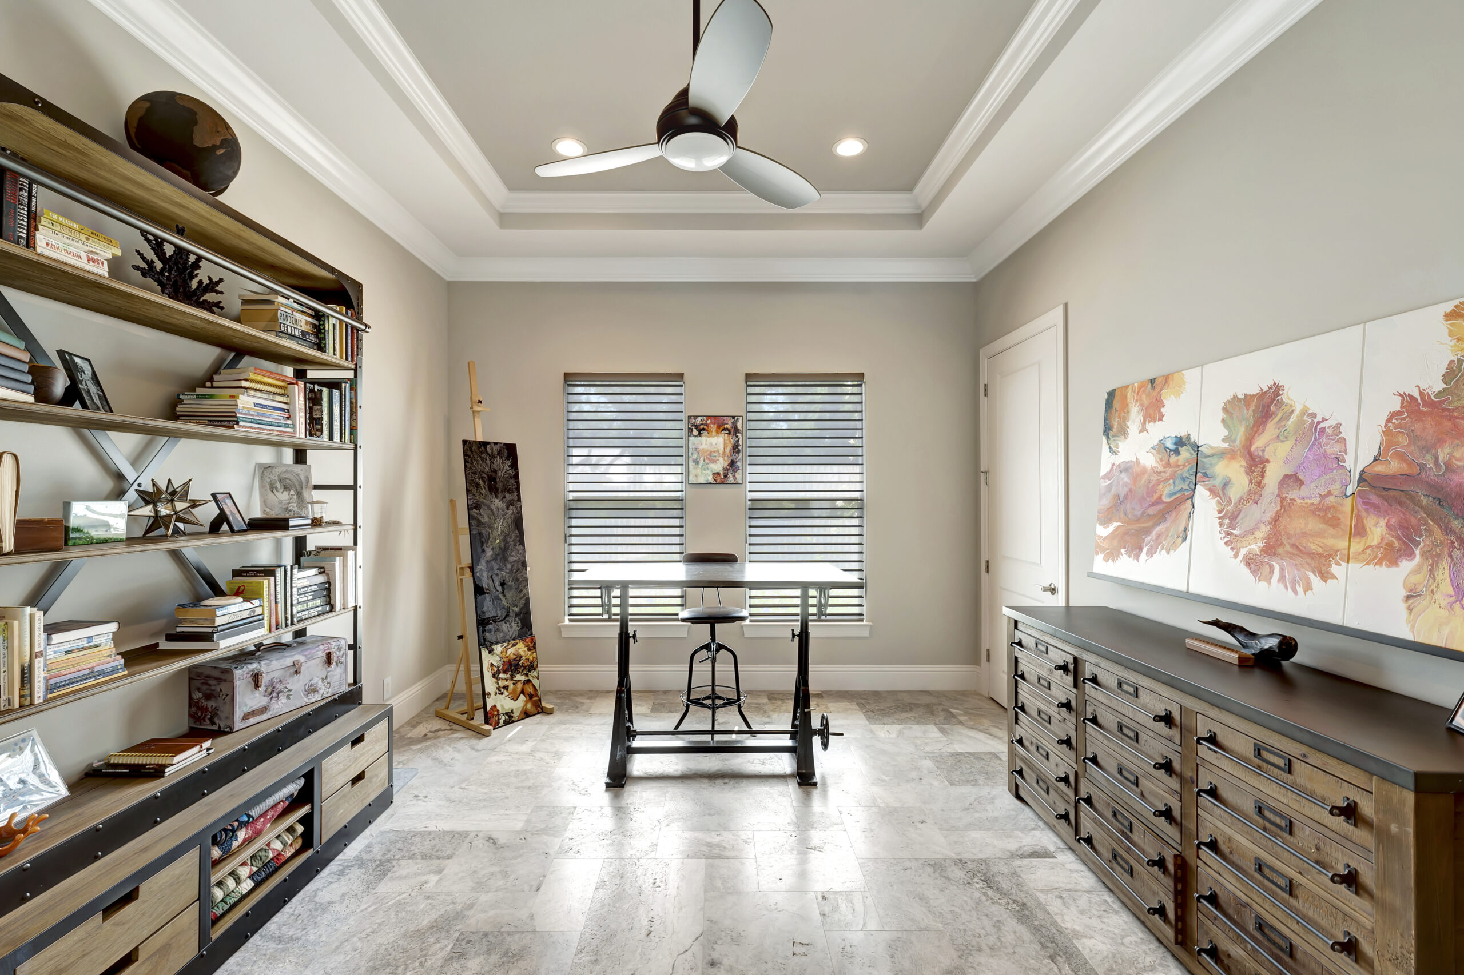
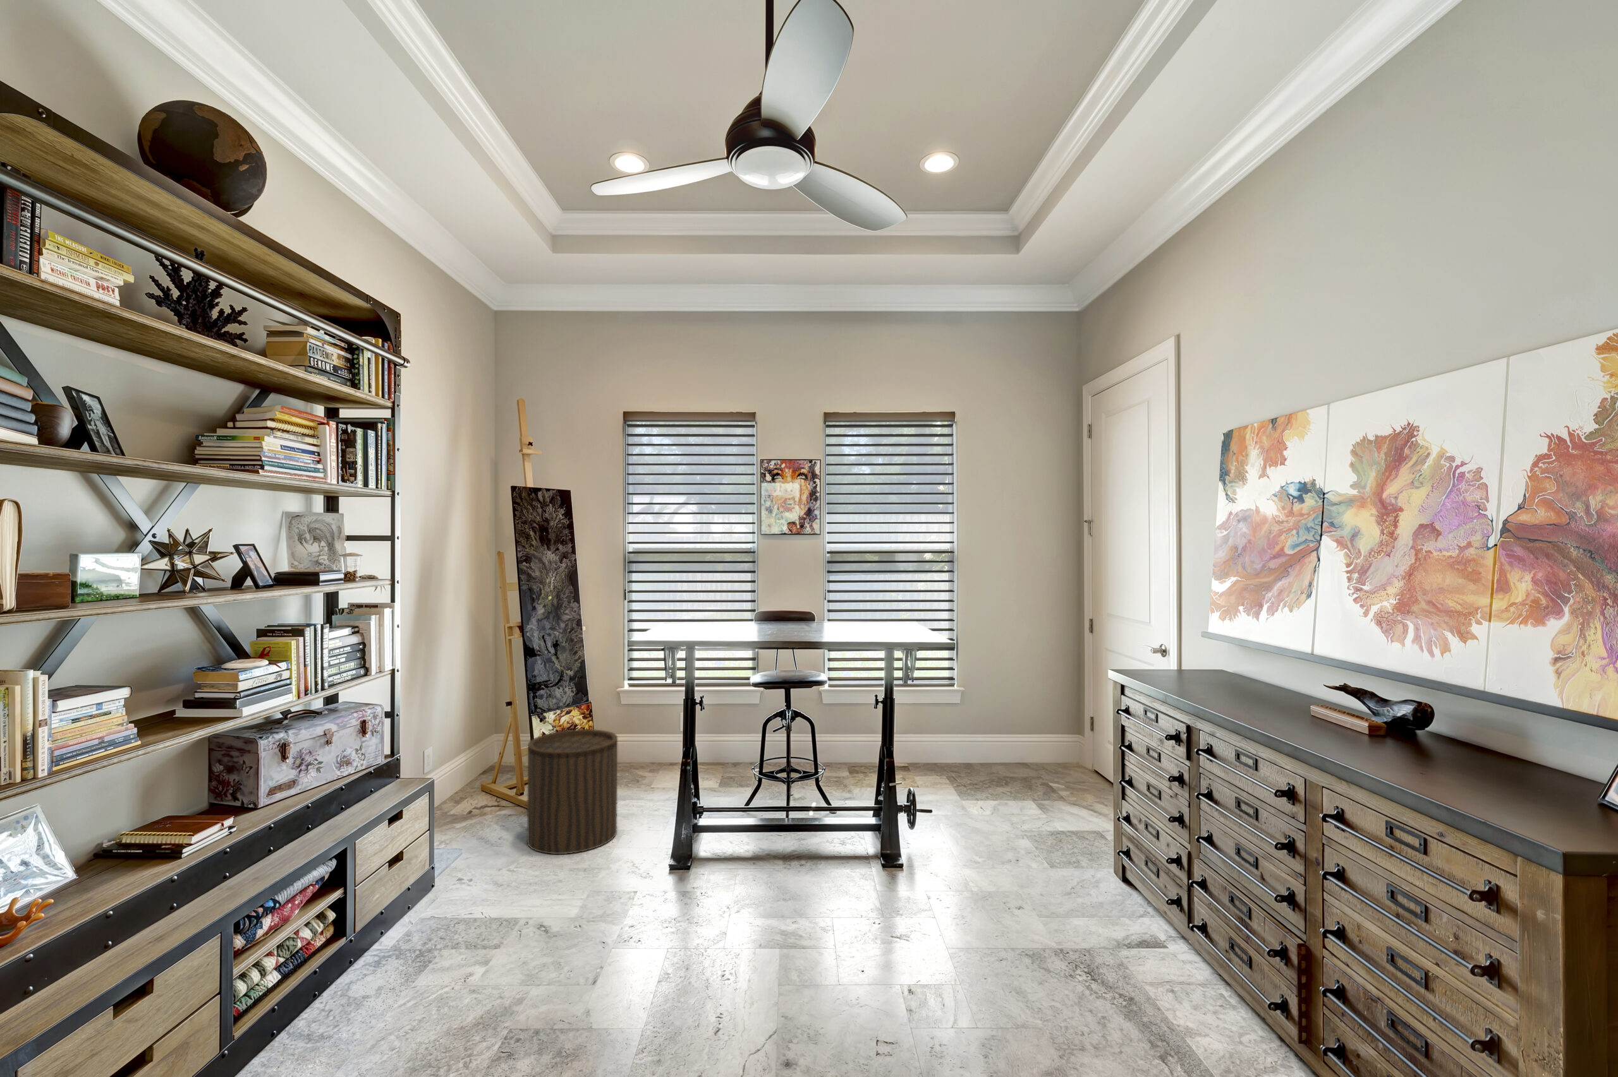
+ stool (574, 787)
